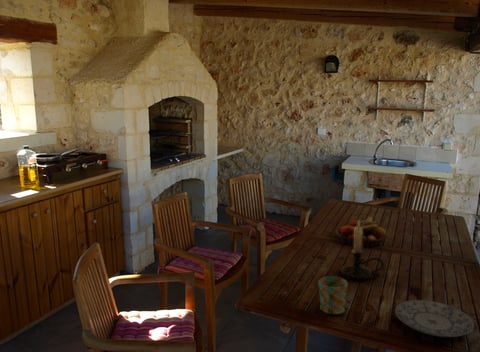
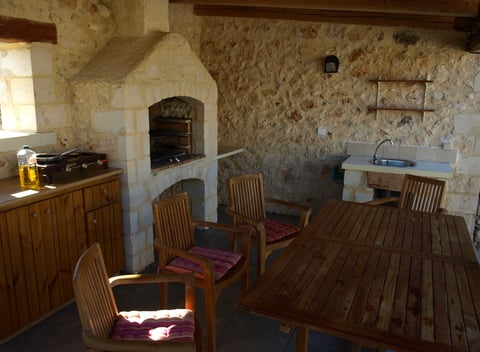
- plate (432, 320)
- fruit bowl (362, 230)
- mug (331, 296)
- candle holder (362, 247)
